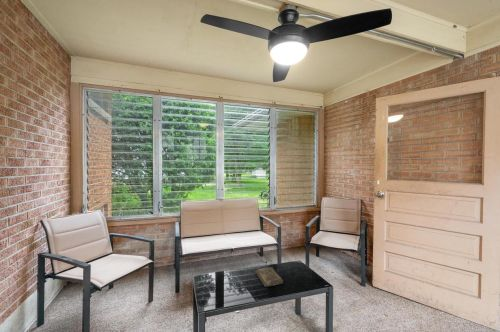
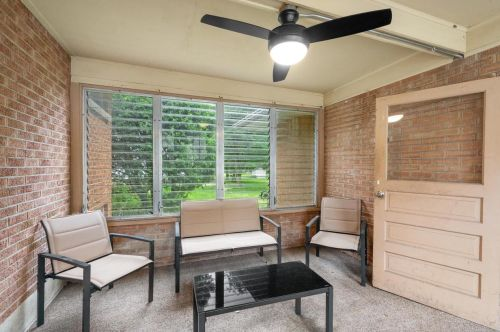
- book (268, 276)
